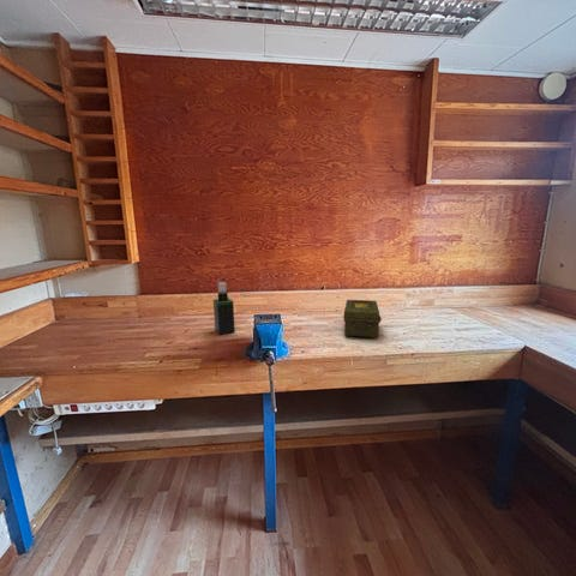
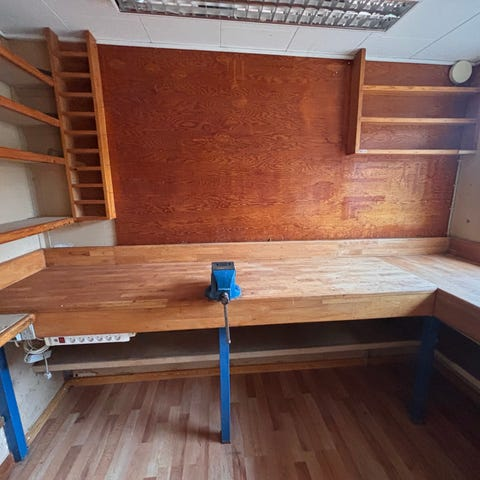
- spray bottle (223, 307)
- ammo box (360, 311)
